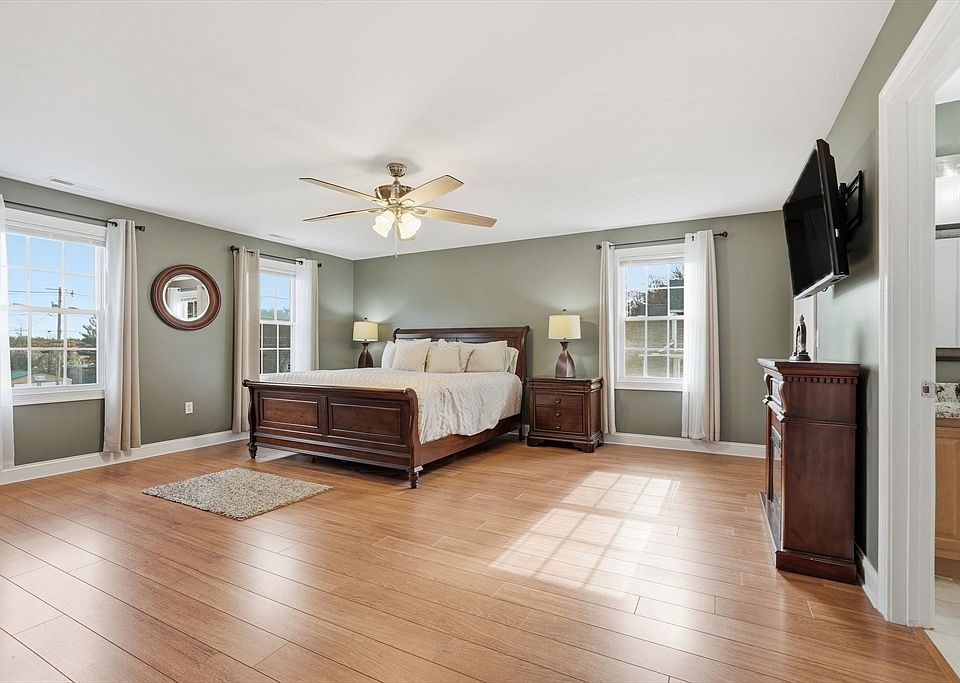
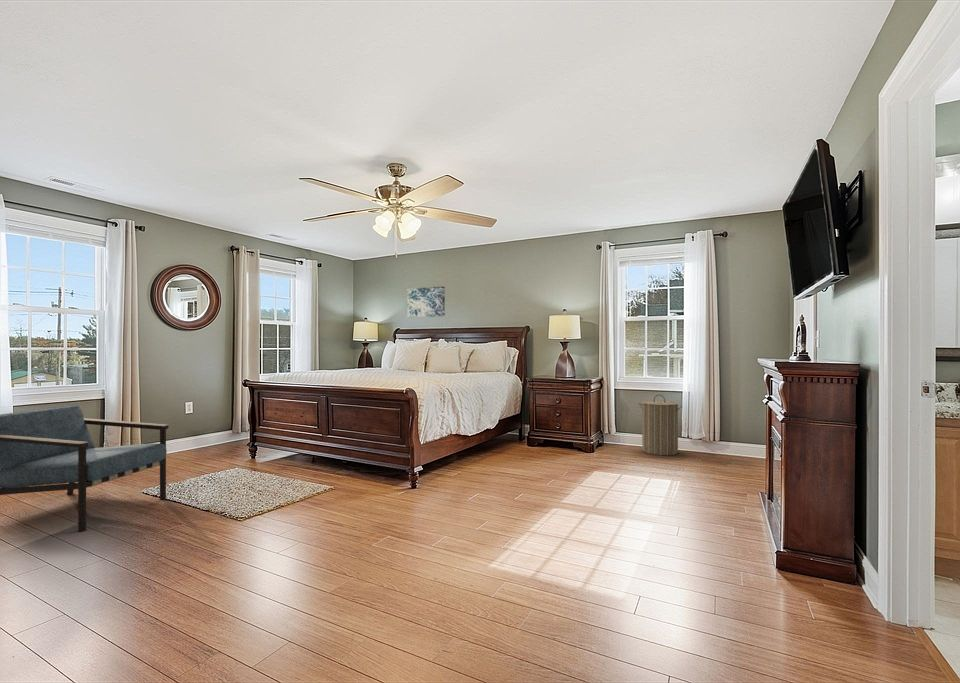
+ laundry hamper (659, 423)
+ wall art (425, 302)
+ armchair (77, 460)
